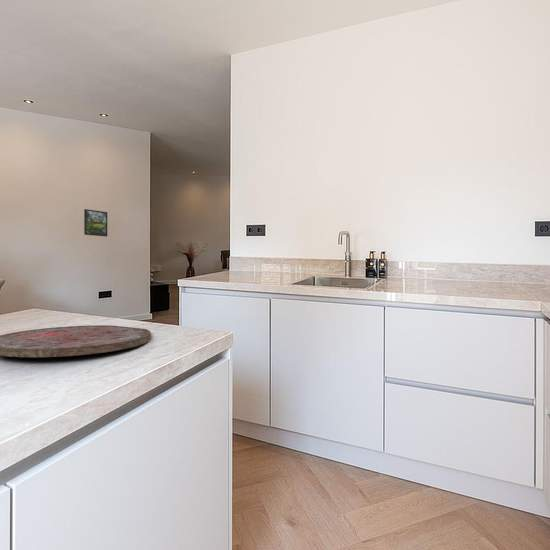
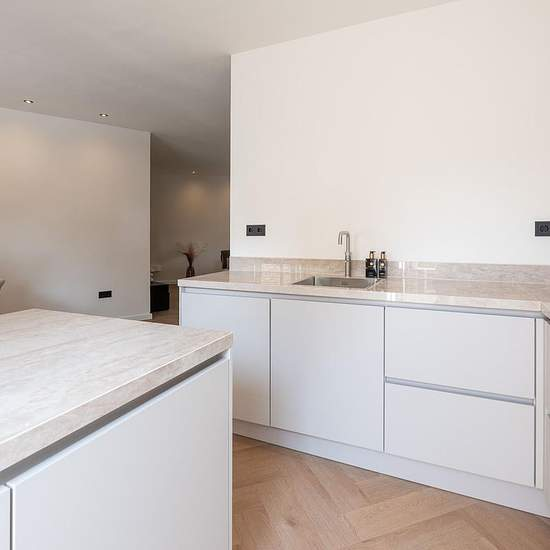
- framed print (96, 223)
- cutting board (74, 338)
